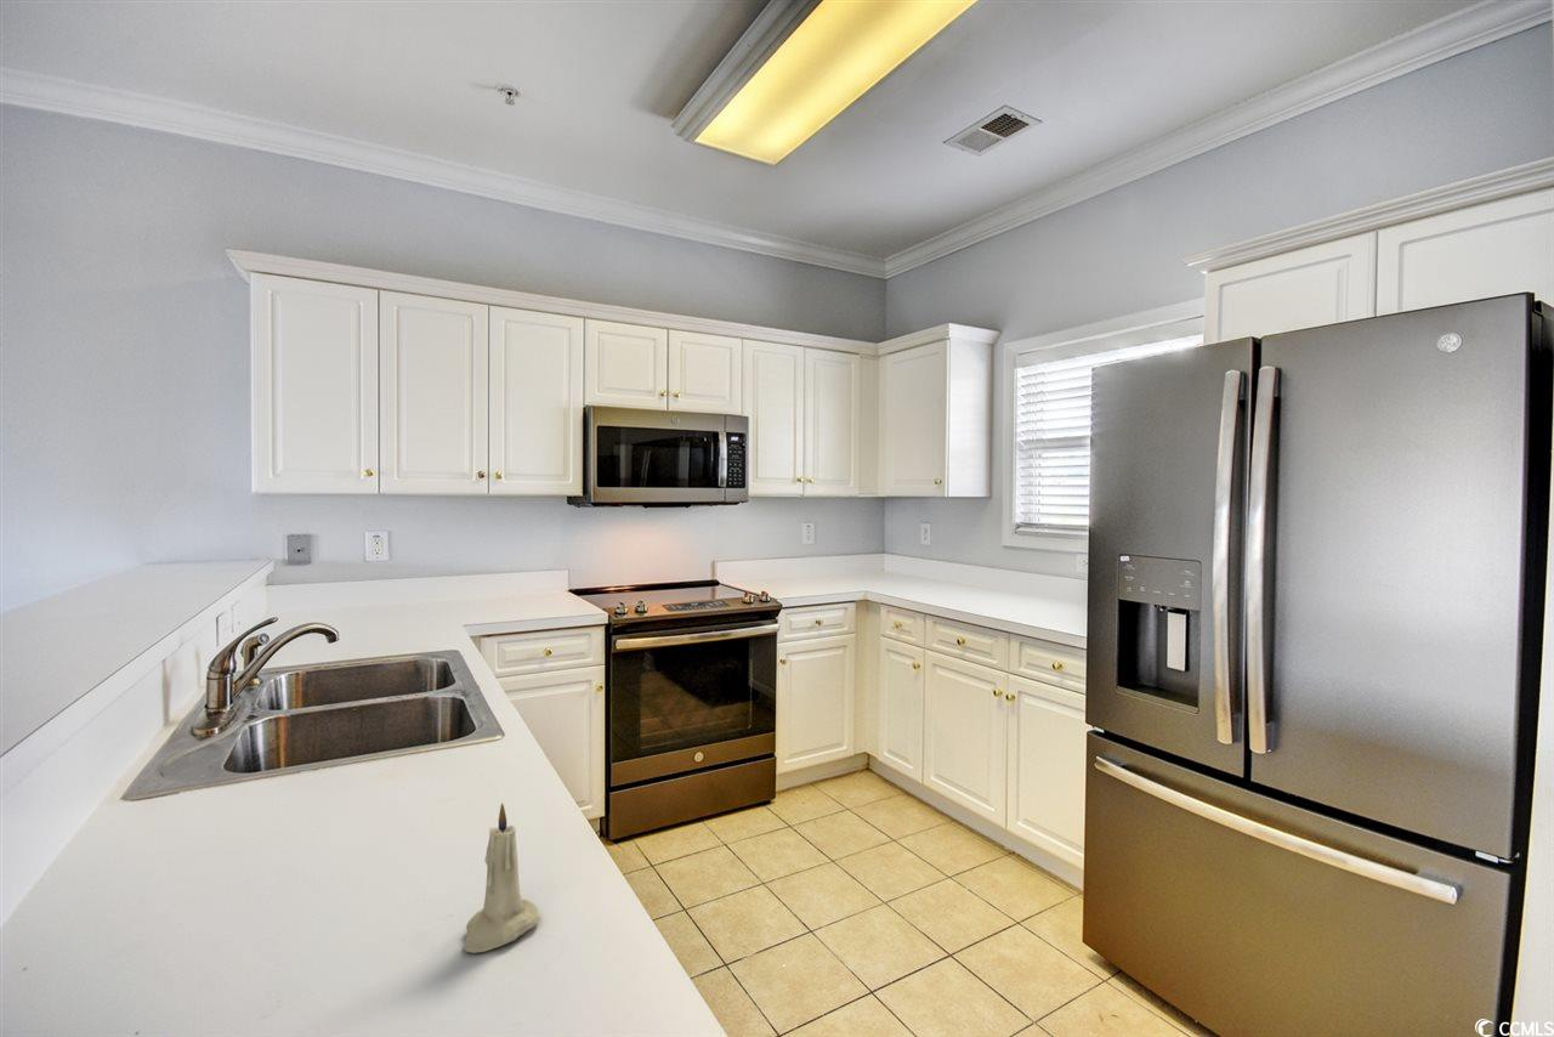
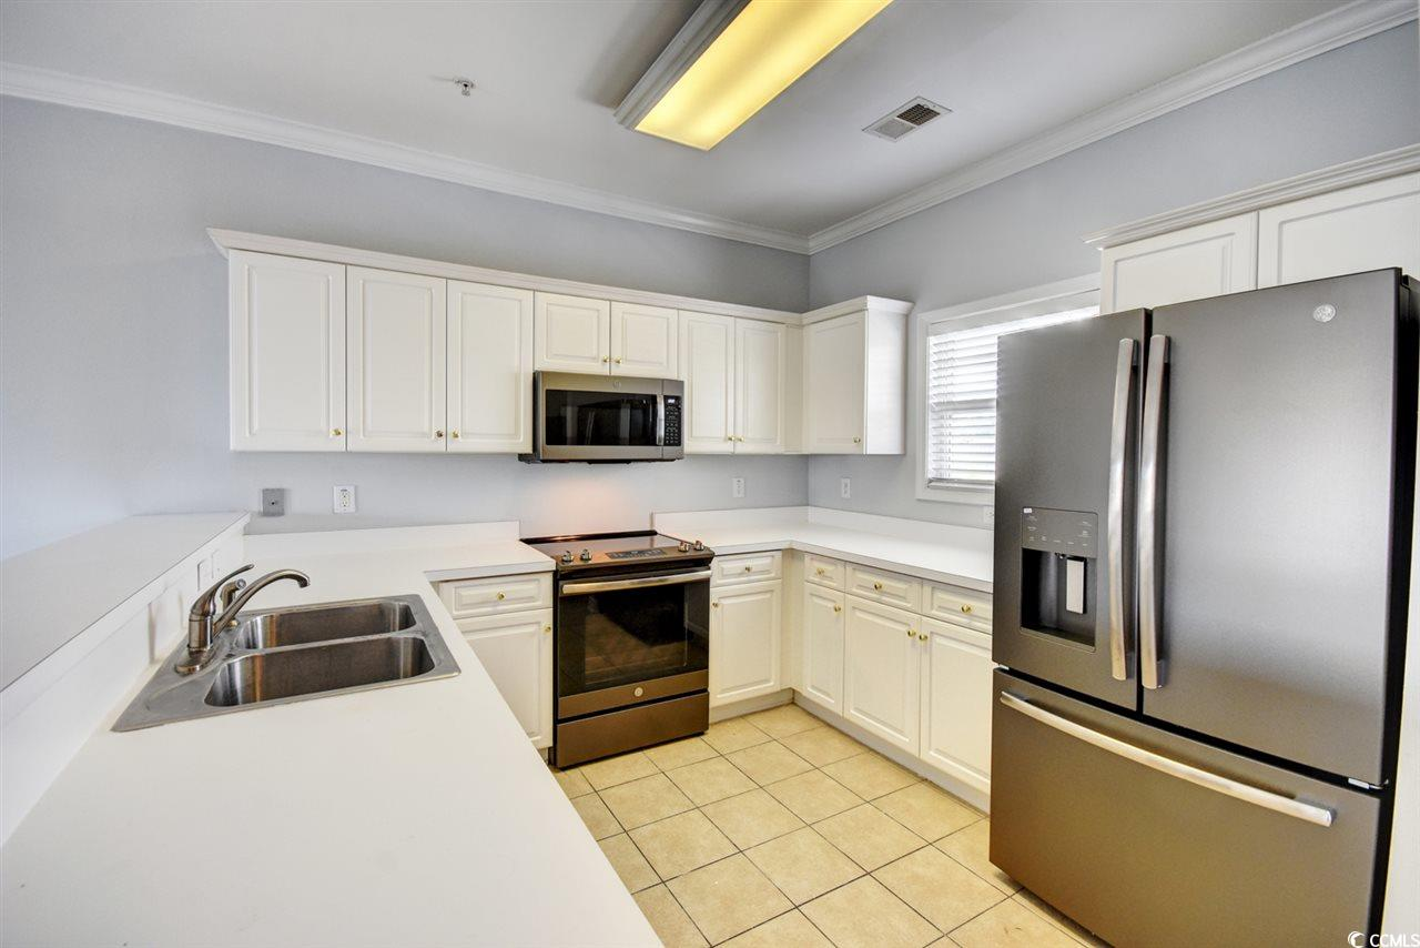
- candle (499, 867)
